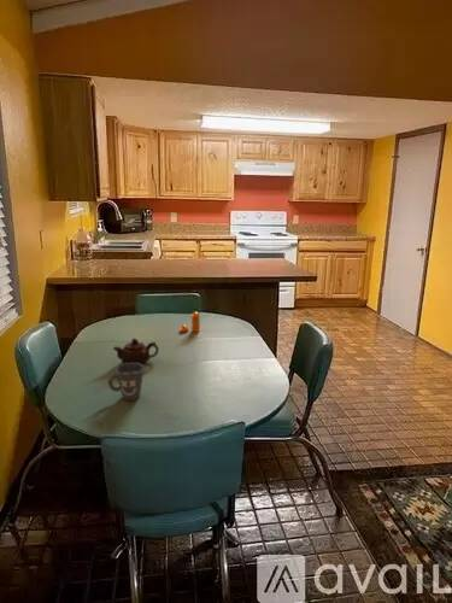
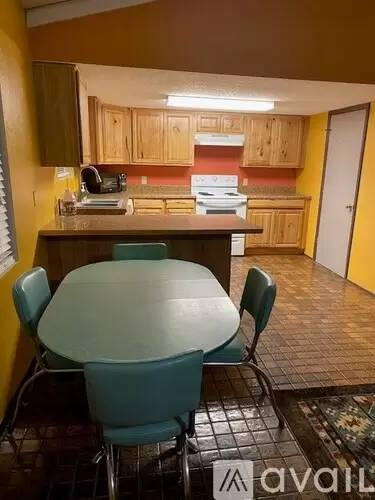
- pepper shaker (192, 321)
- teapot (136, 350)
- mug (125, 382)
